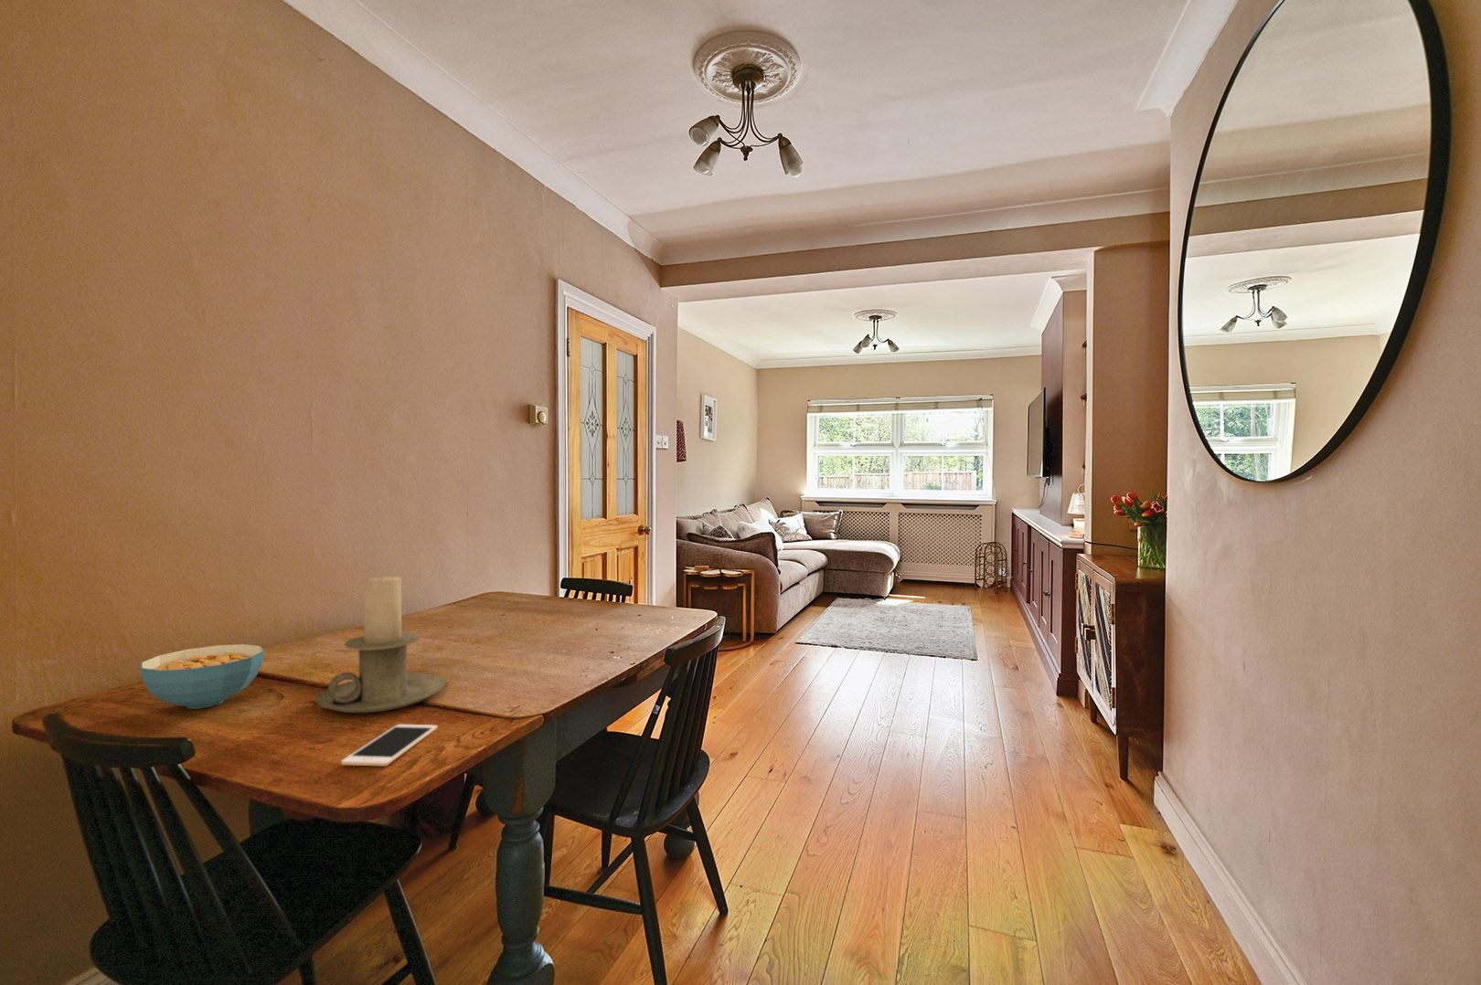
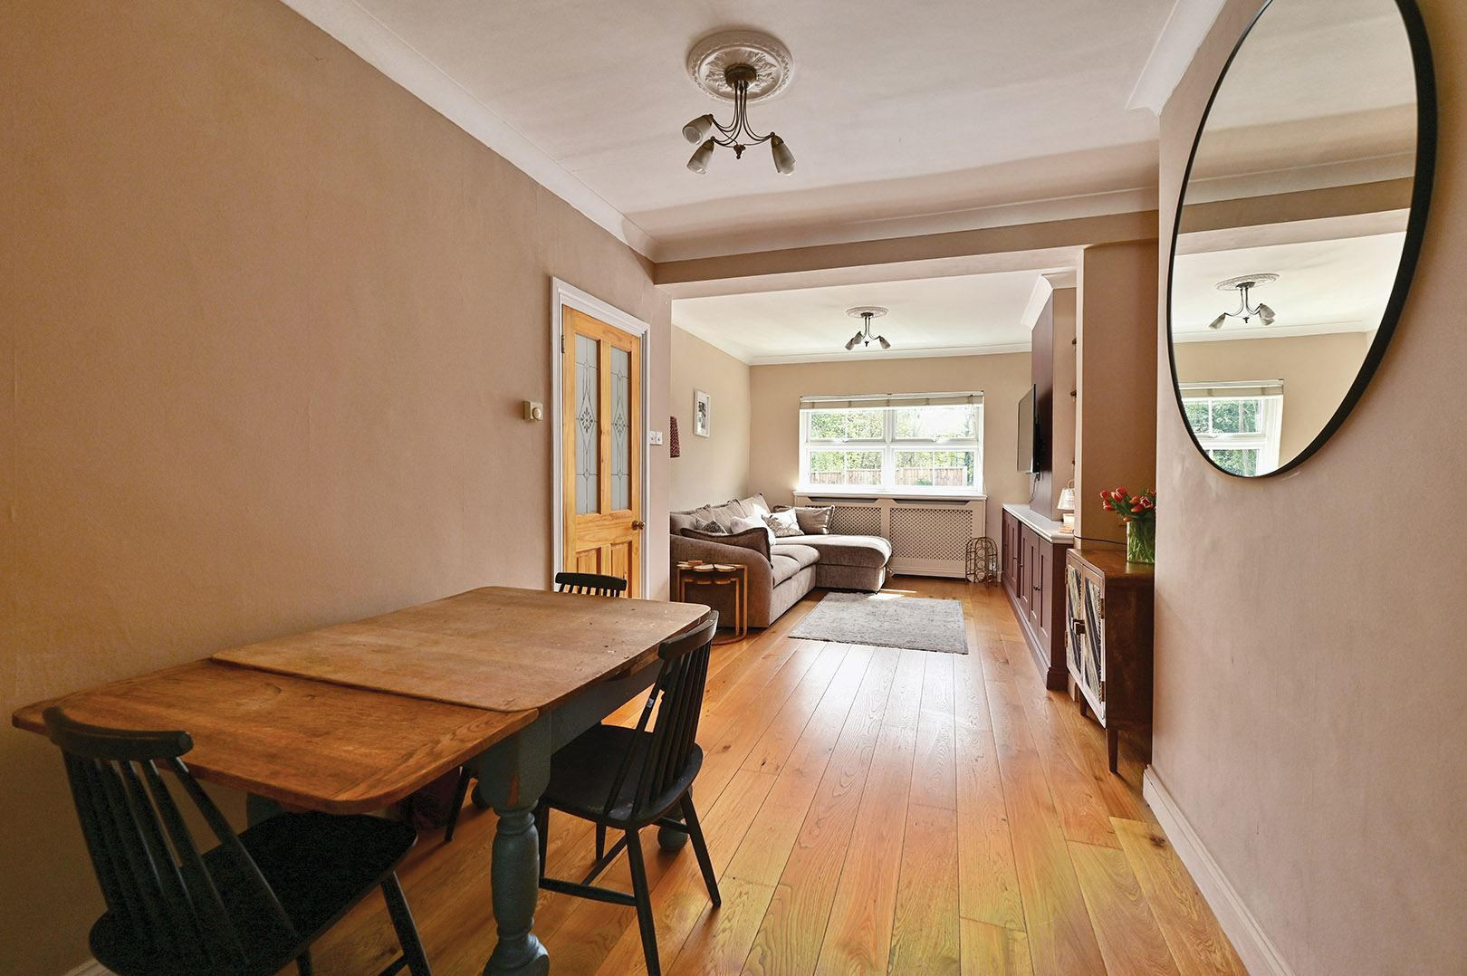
- candle holder (383, 637)
- cell phone (393, 743)
- cereal bowl (205, 679)
